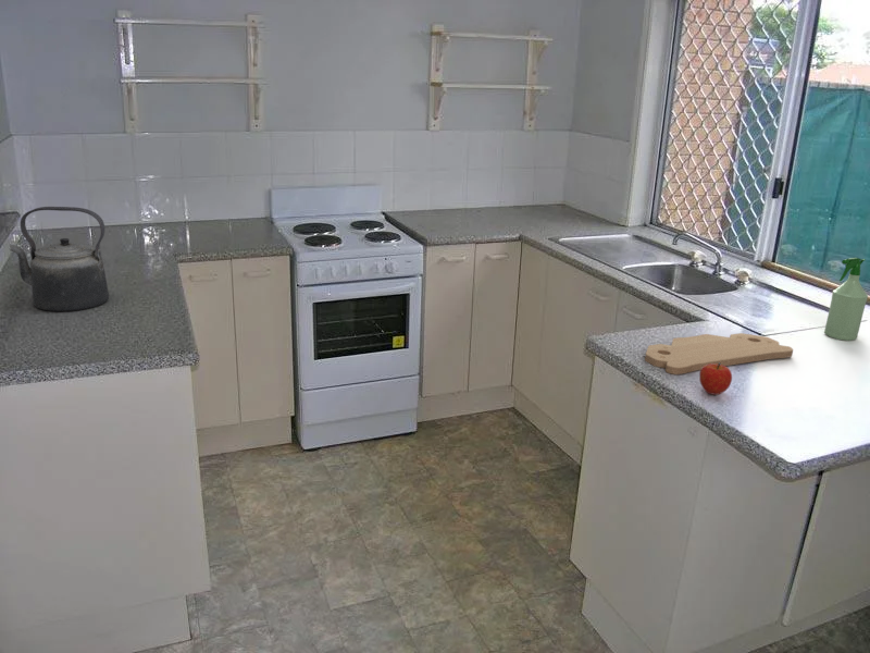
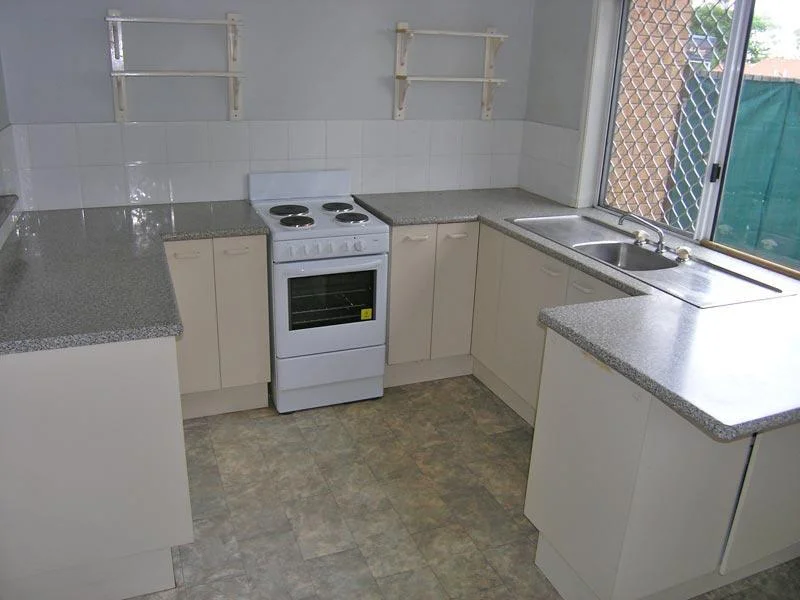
- cutting board (712, 349)
- spray bottle (848, 297)
- fruit (714, 378)
- kettle (59, 255)
